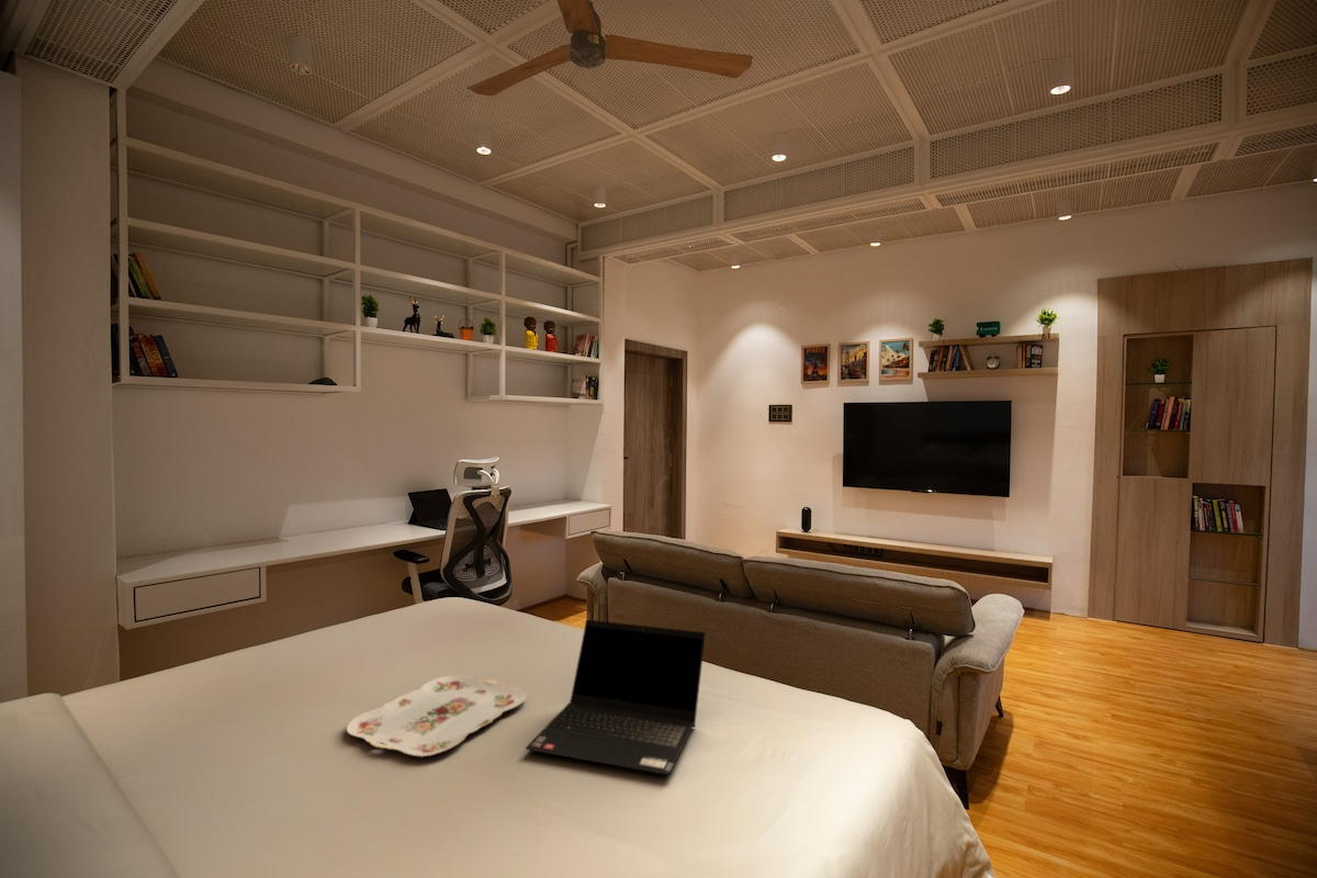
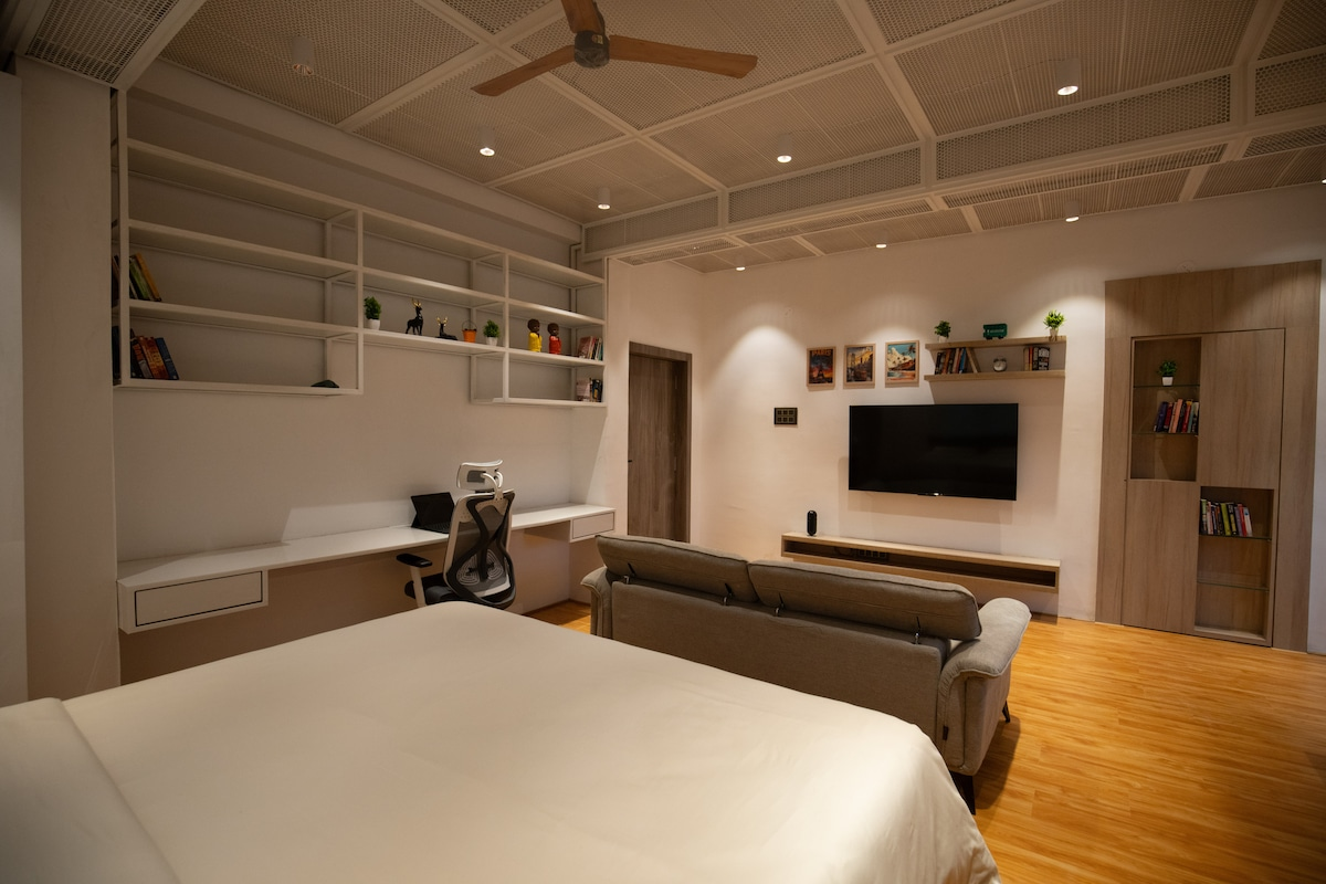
- laptop computer (621, 688)
- serving tray (441, 711)
